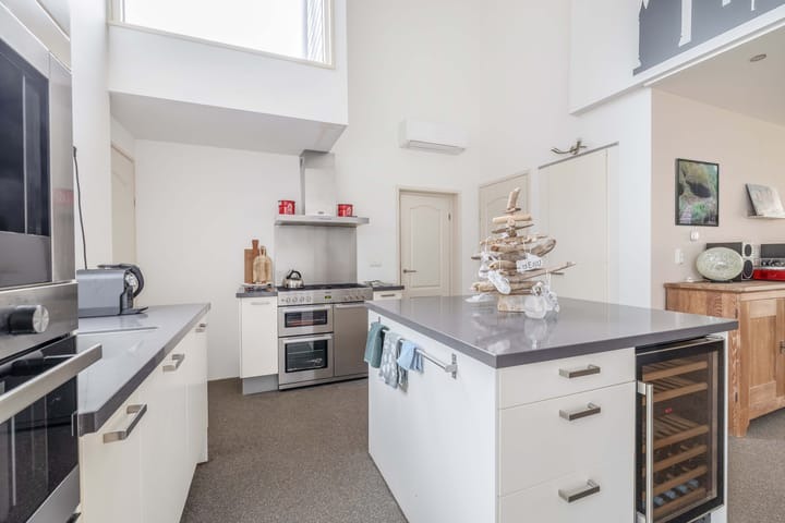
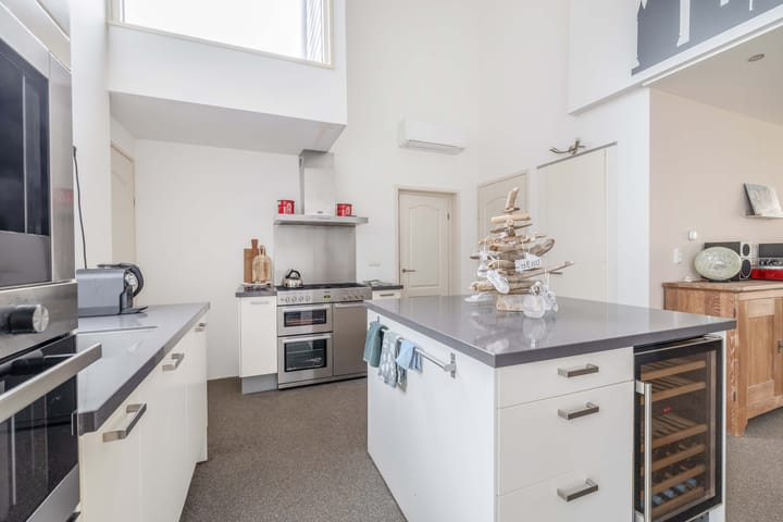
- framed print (697, 193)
